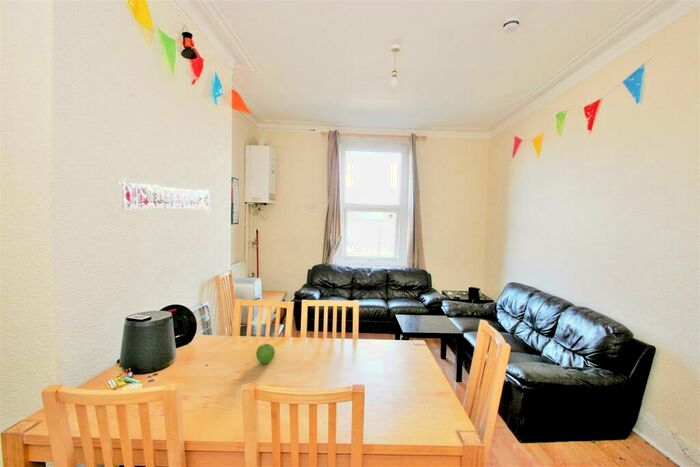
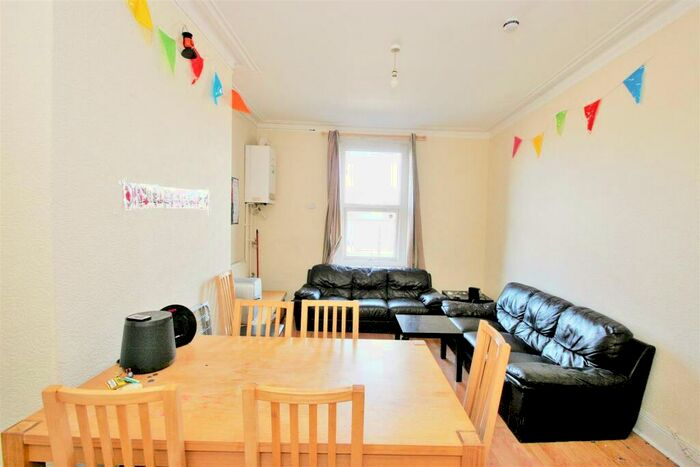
- fruit (265, 353)
